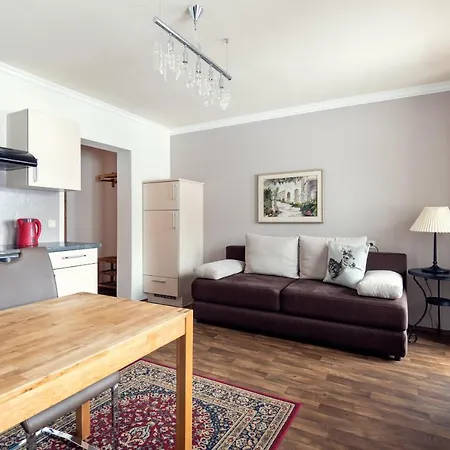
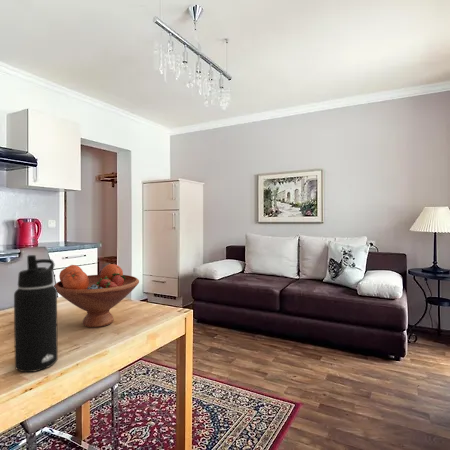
+ water bottle (37, 307)
+ fruit bowl (98, 294)
